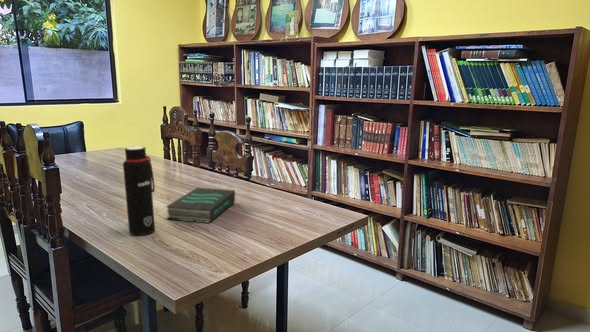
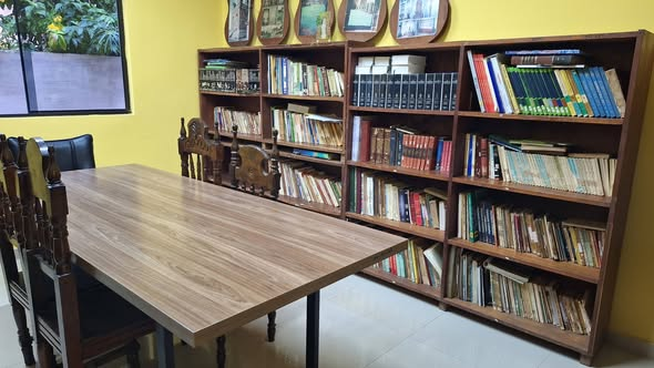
- book (203, 203)
- water bottle (141, 189)
